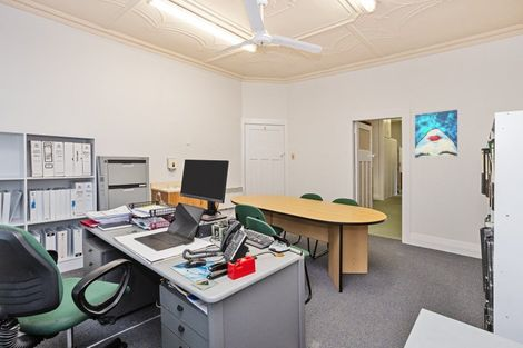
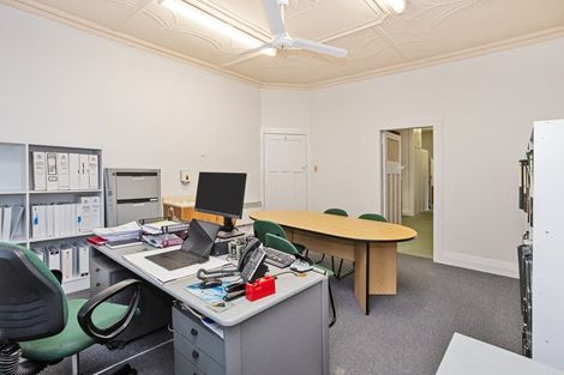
- wall art (435, 135)
